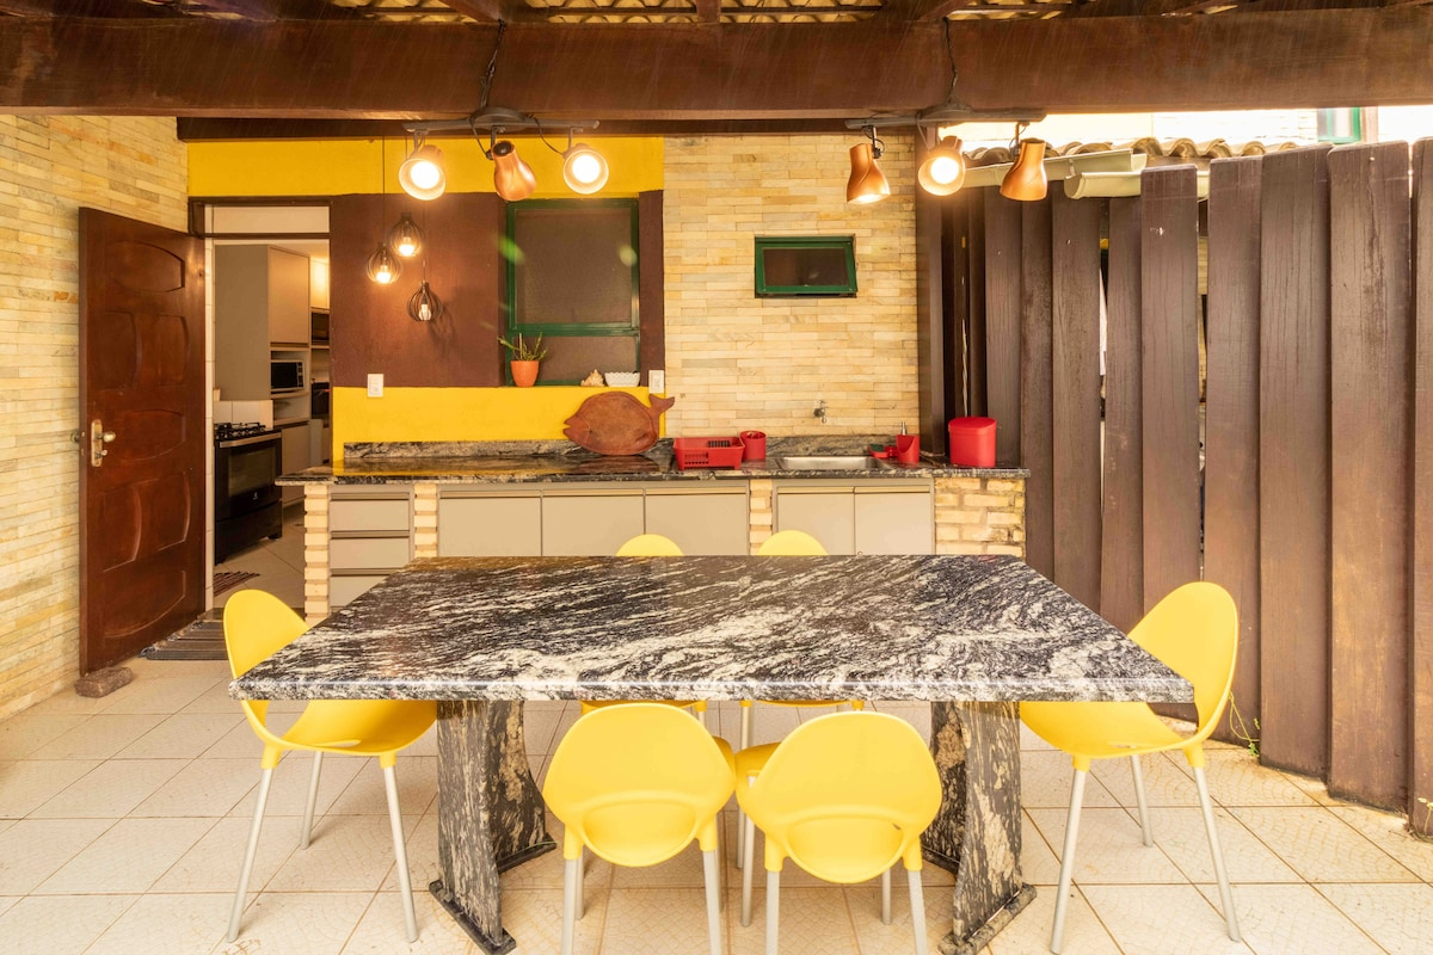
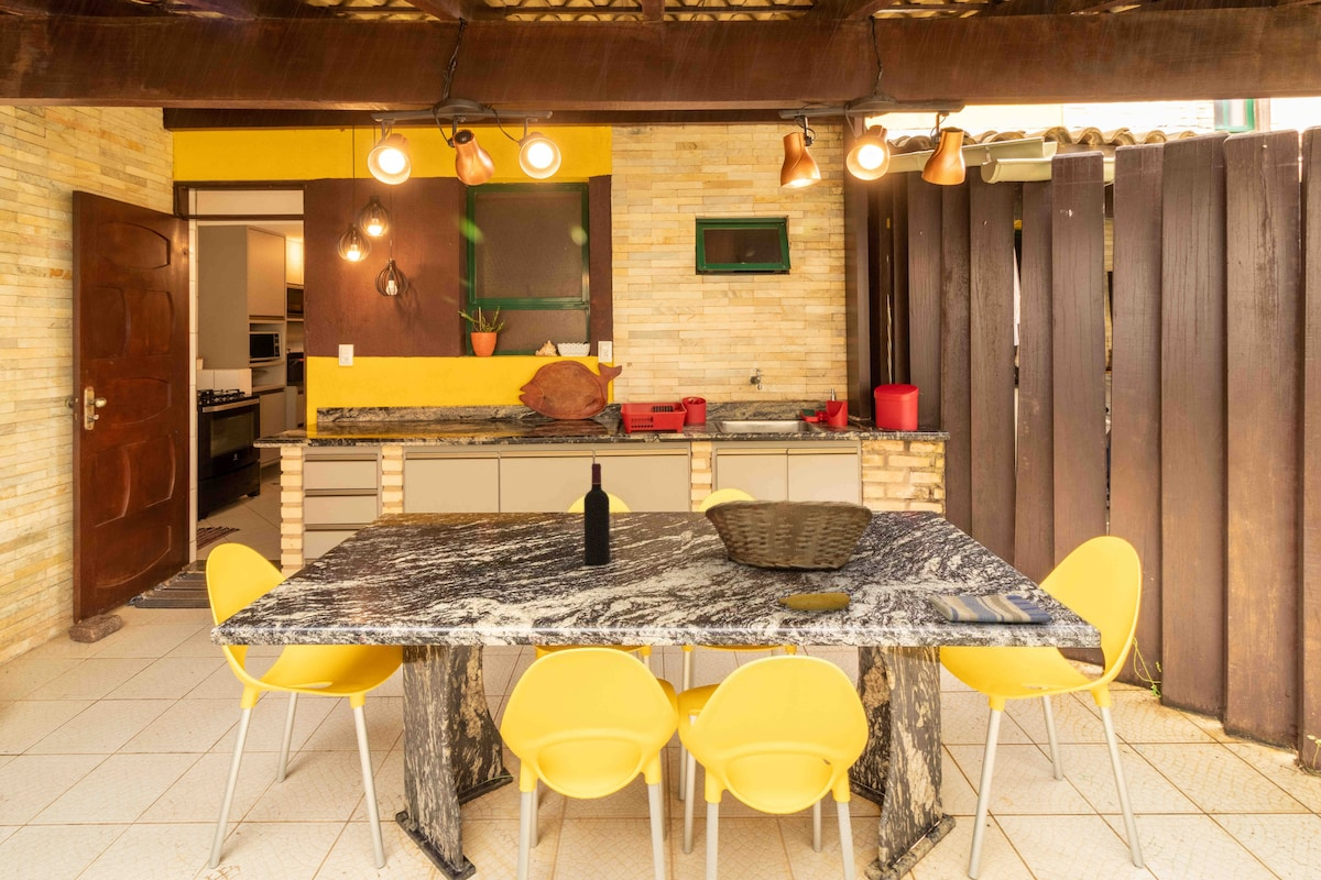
+ wine bottle (597, 513)
+ fruit basket (787, 528)
+ banana (817, 598)
+ dish towel (986, 607)
